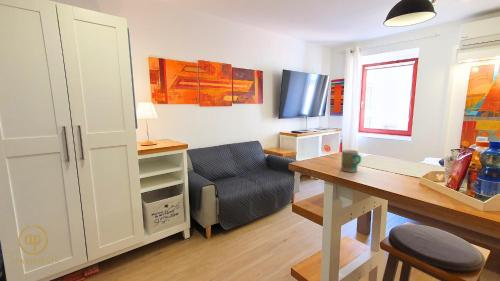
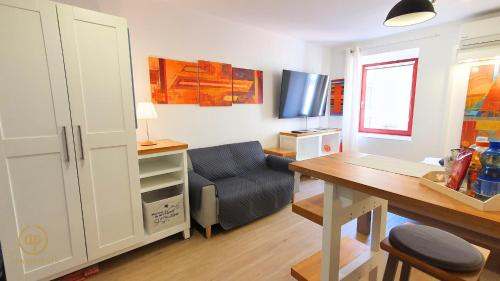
- mug (351, 161)
